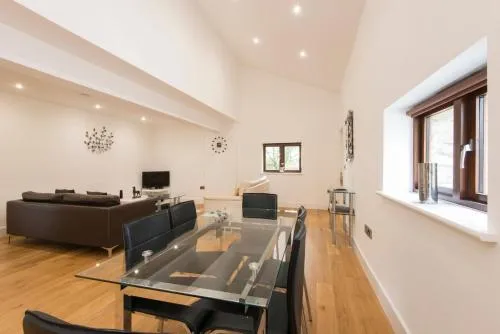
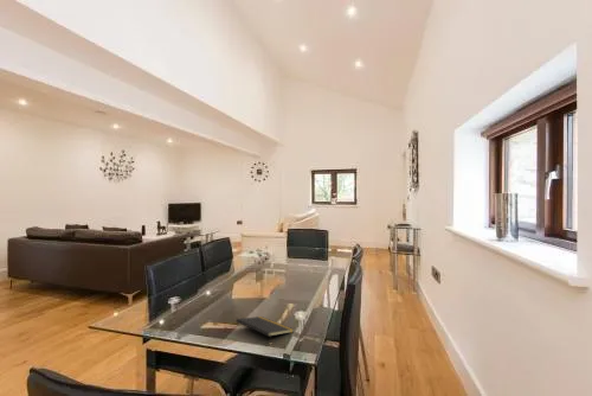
+ notepad (264, 325)
